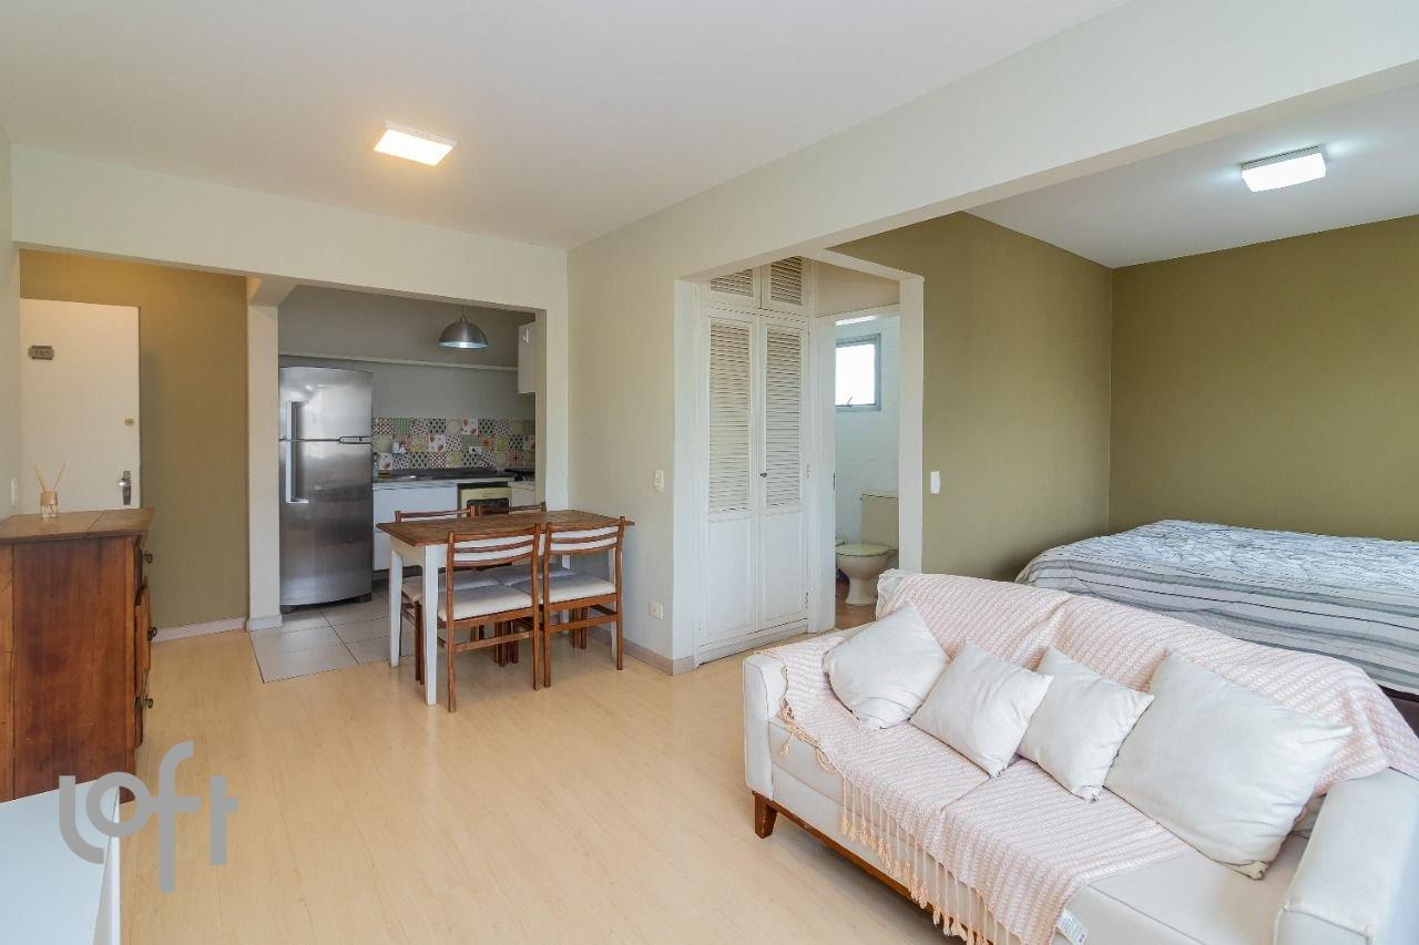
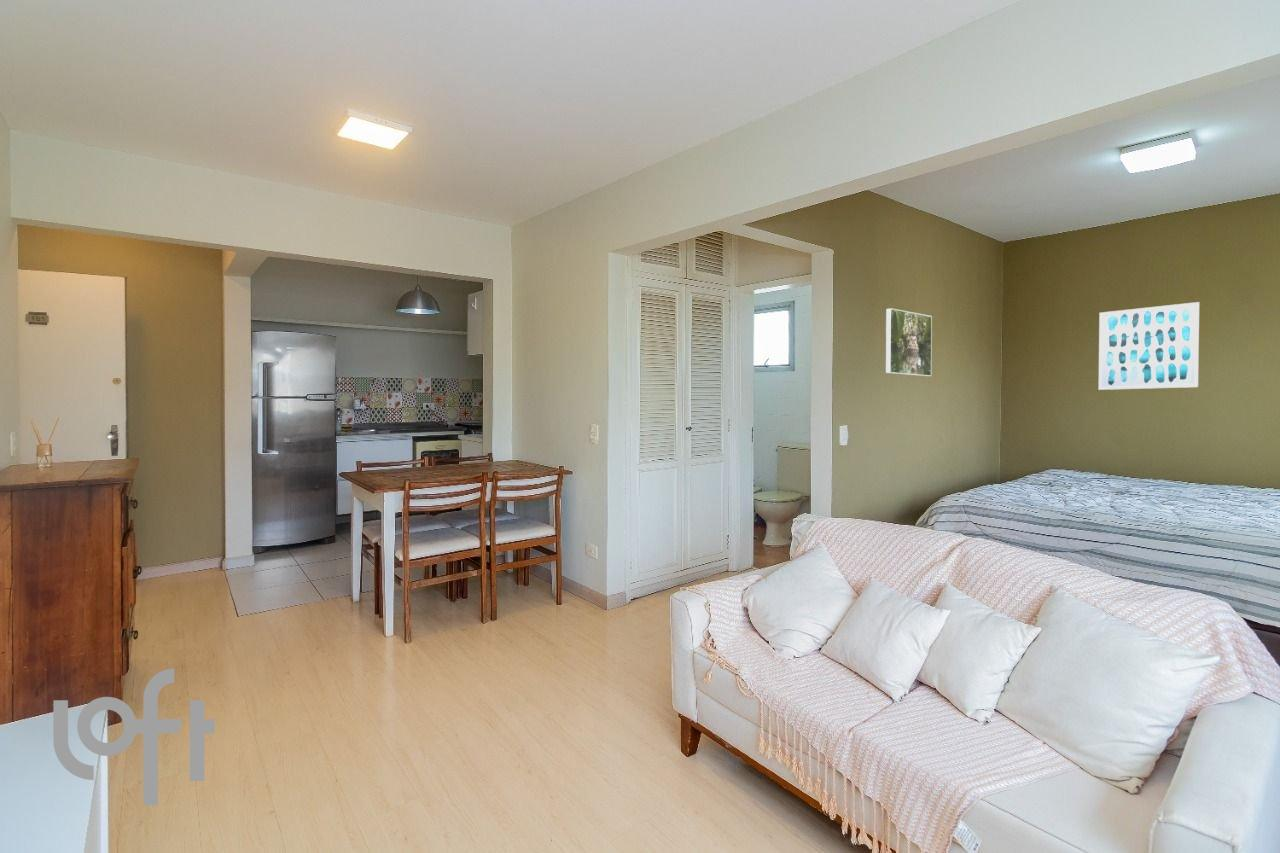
+ wall art (1146, 348)
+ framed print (909, 343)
